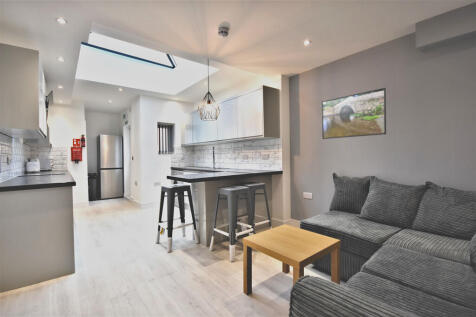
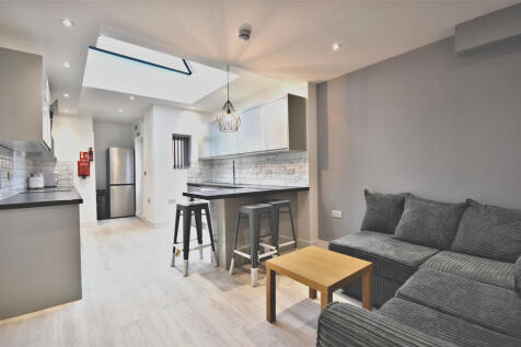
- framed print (350, 116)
